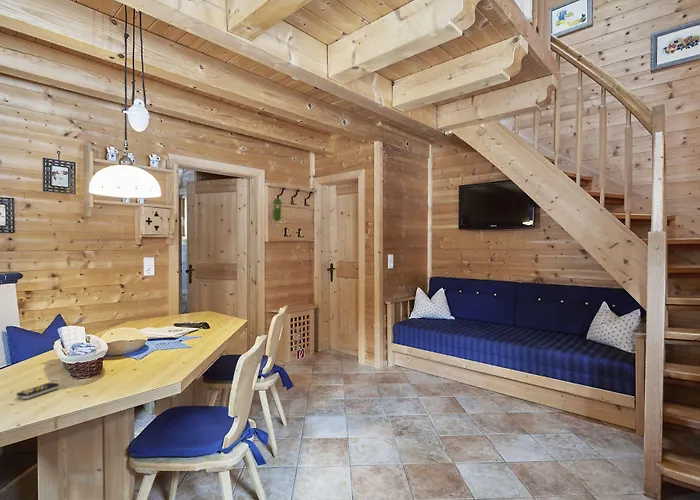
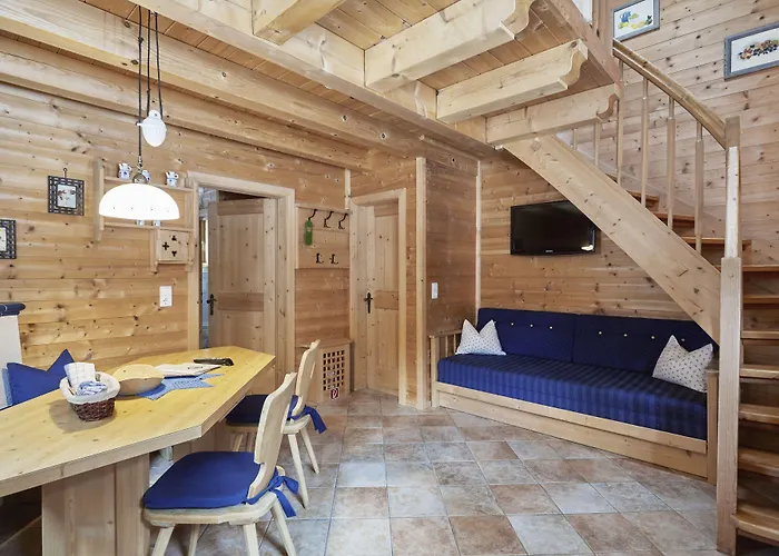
- remote control (38, 390)
